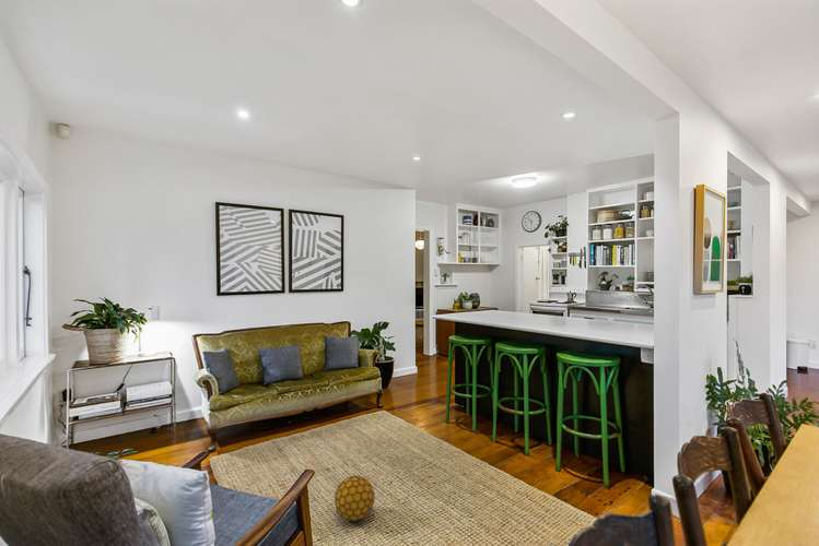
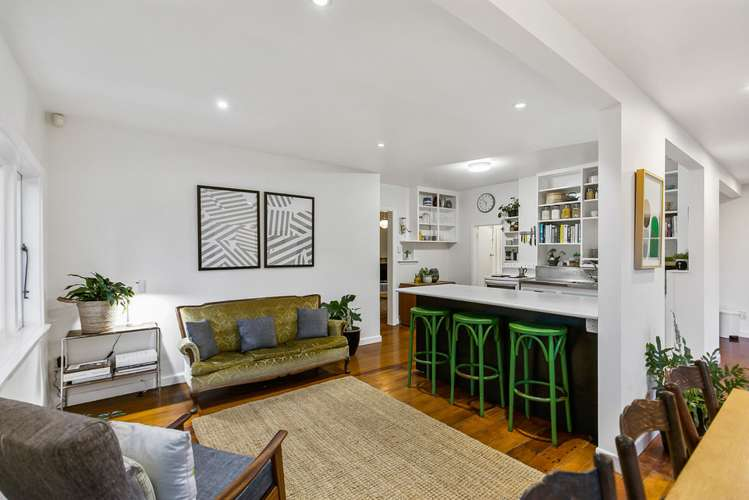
- decorative ball (354, 498)
